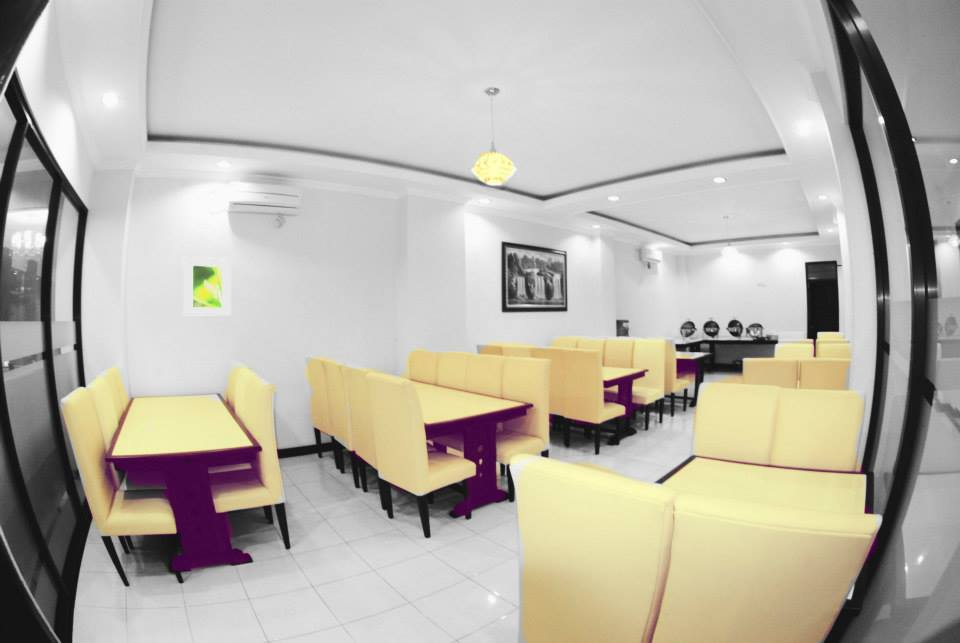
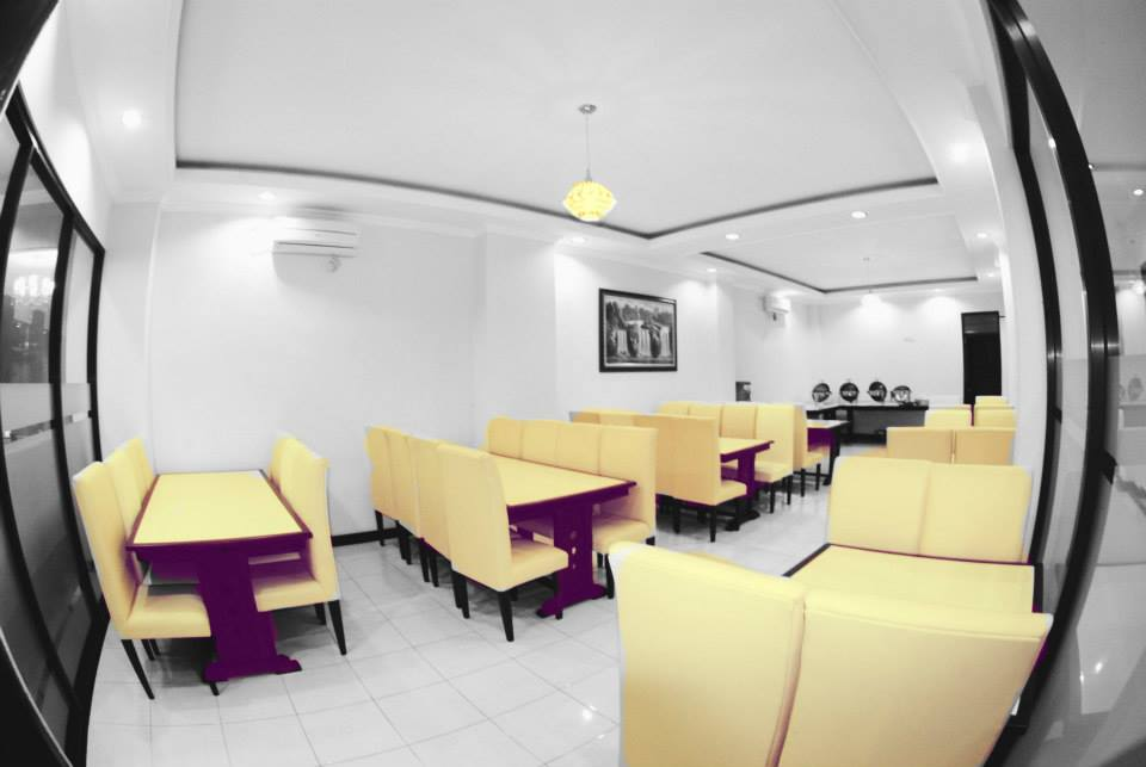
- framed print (207, 286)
